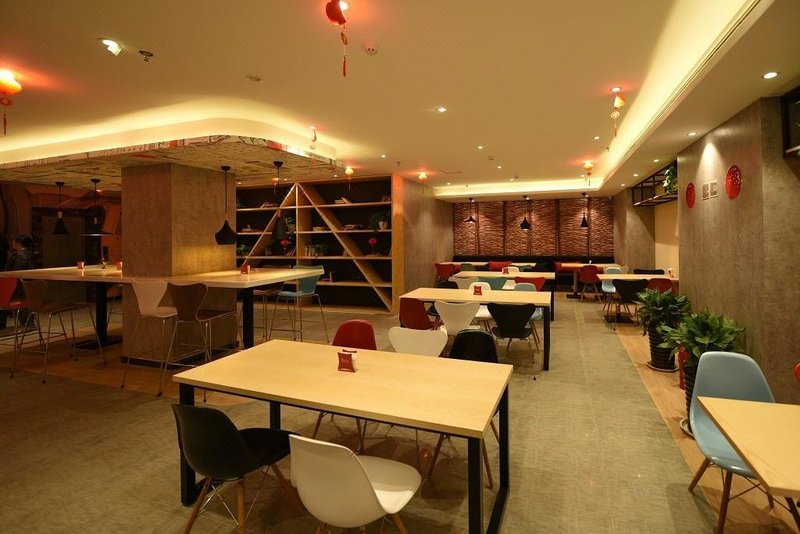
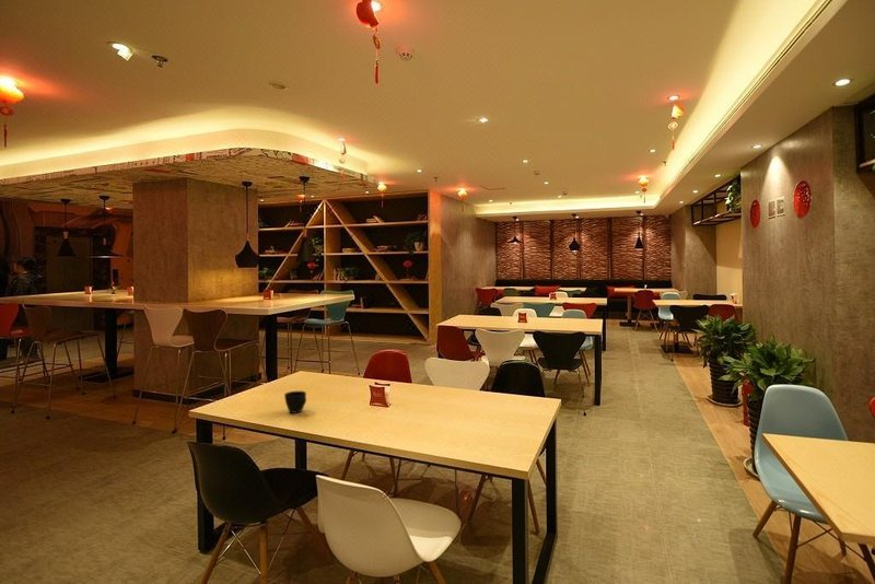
+ cup (295, 402)
